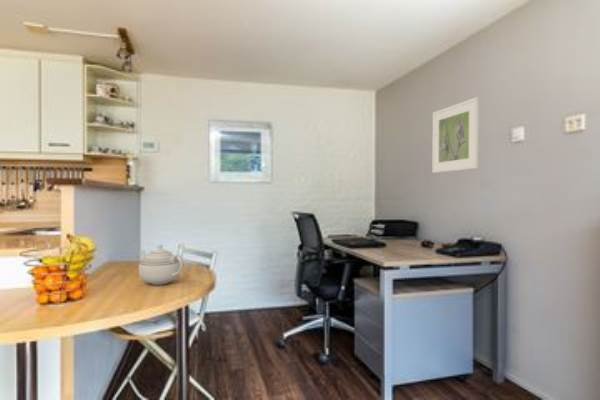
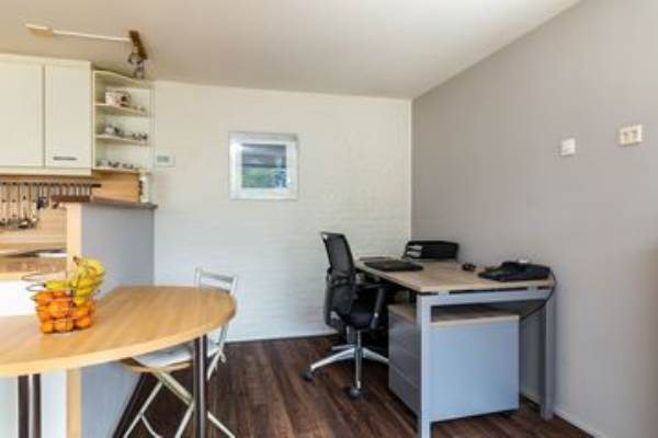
- teapot (160, 263)
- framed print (453, 138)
